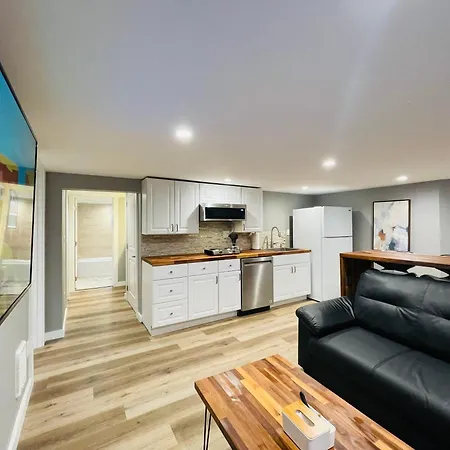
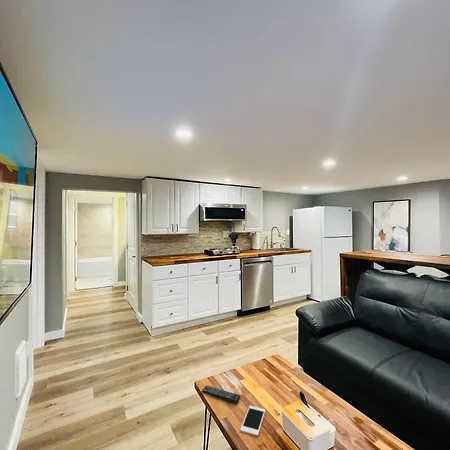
+ cell phone (253, 419)
+ remote control (220, 394)
